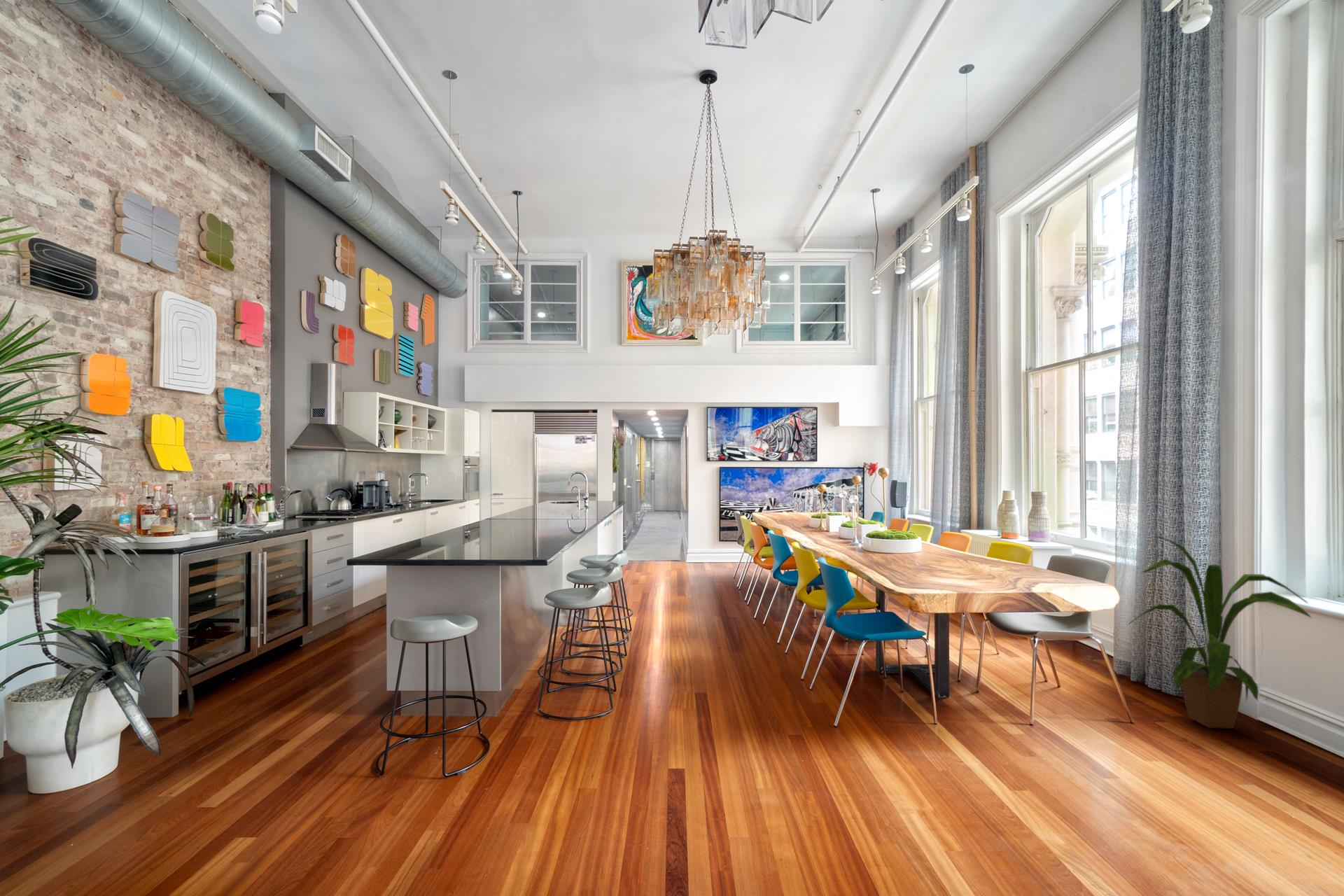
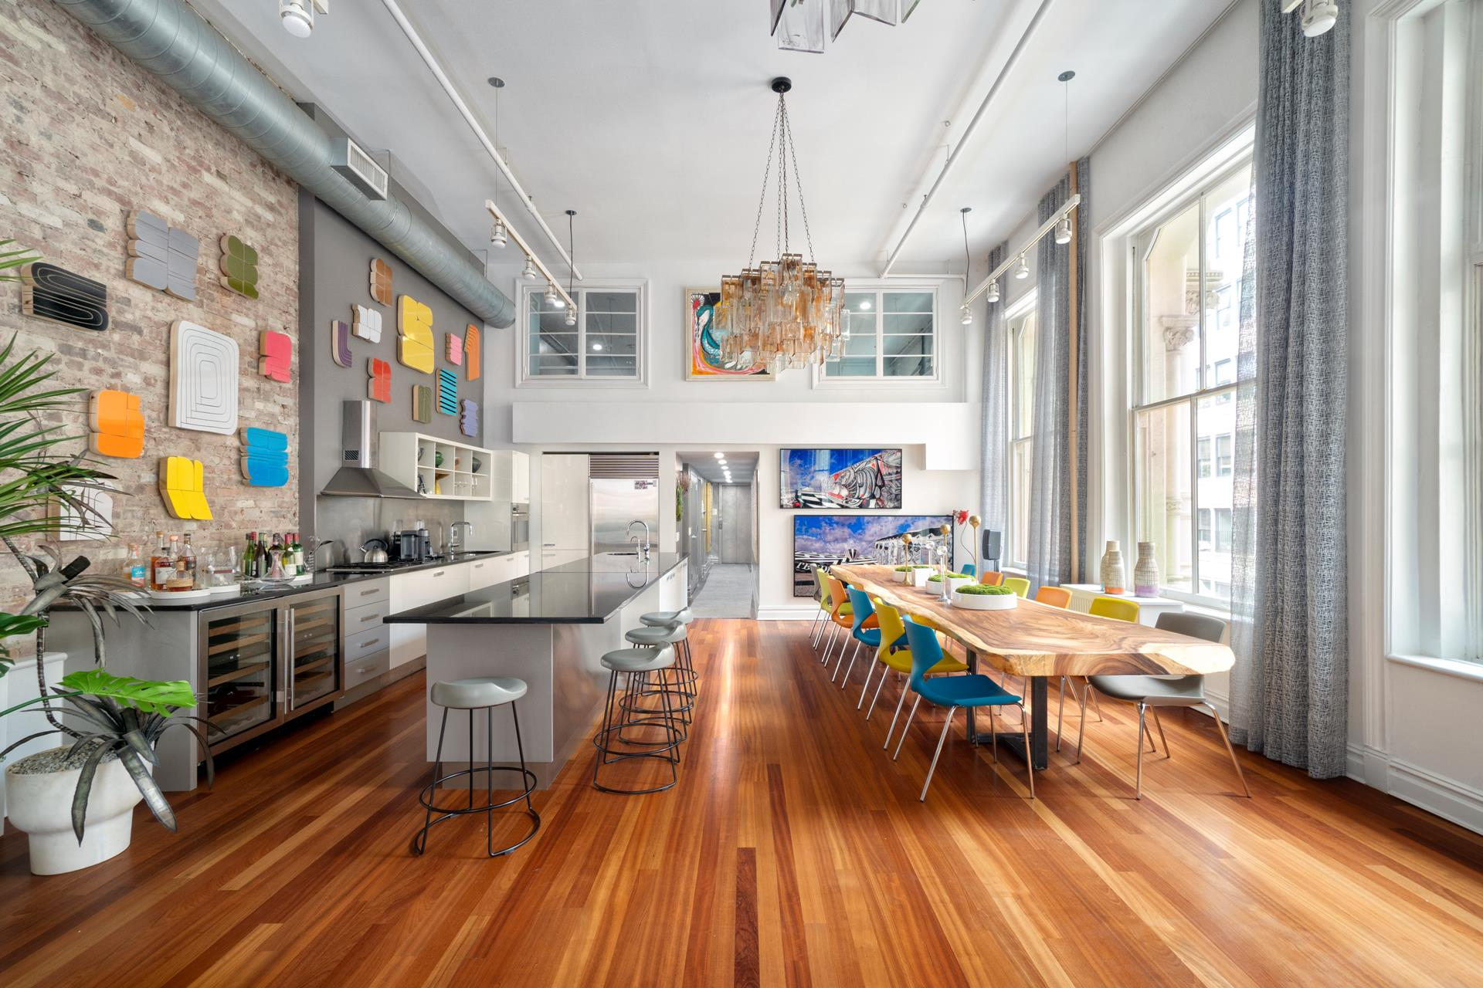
- house plant (1222, 637)
